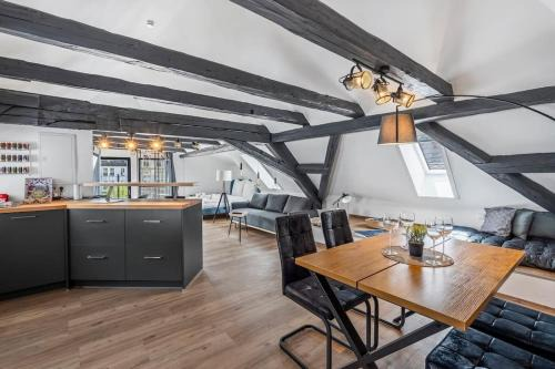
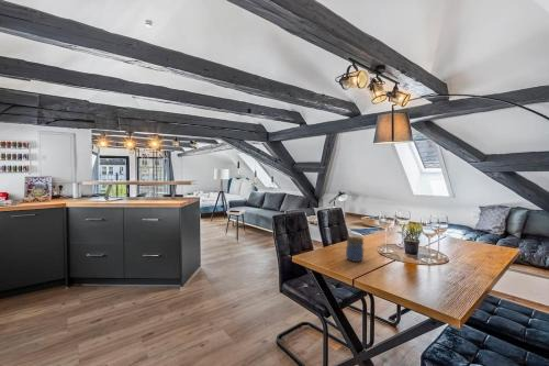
+ jar (355, 247)
